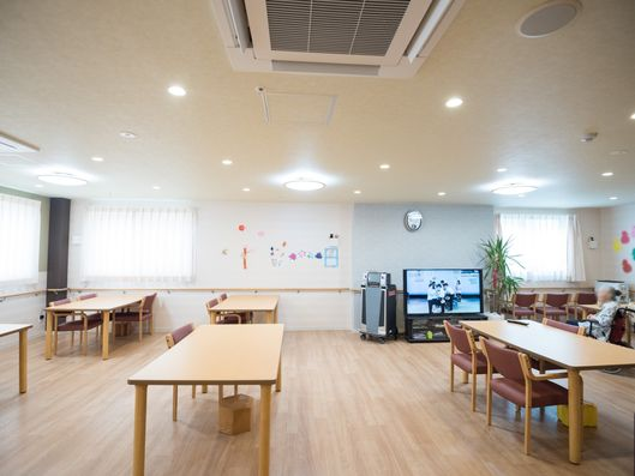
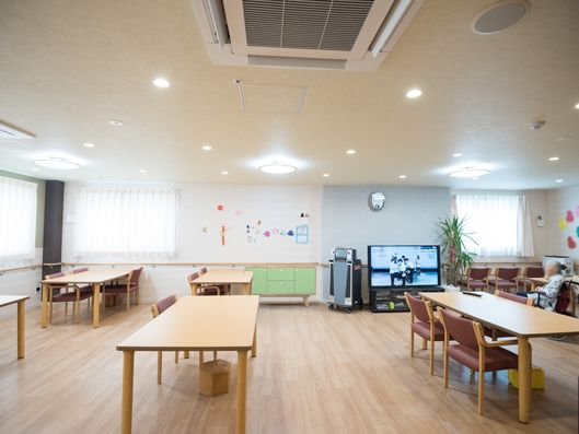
+ sideboard (280, 284)
